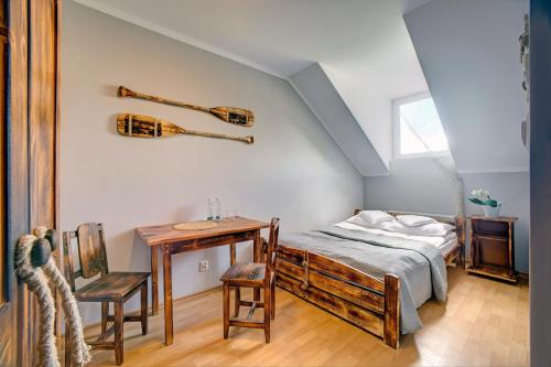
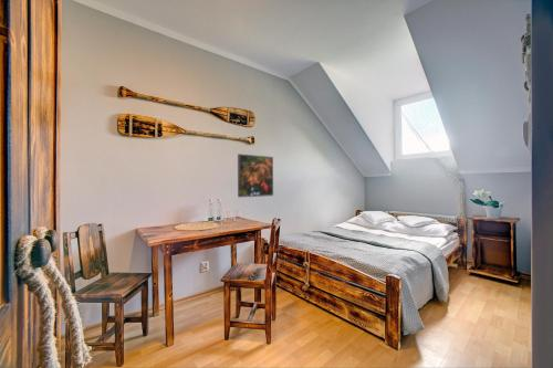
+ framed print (255, 176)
